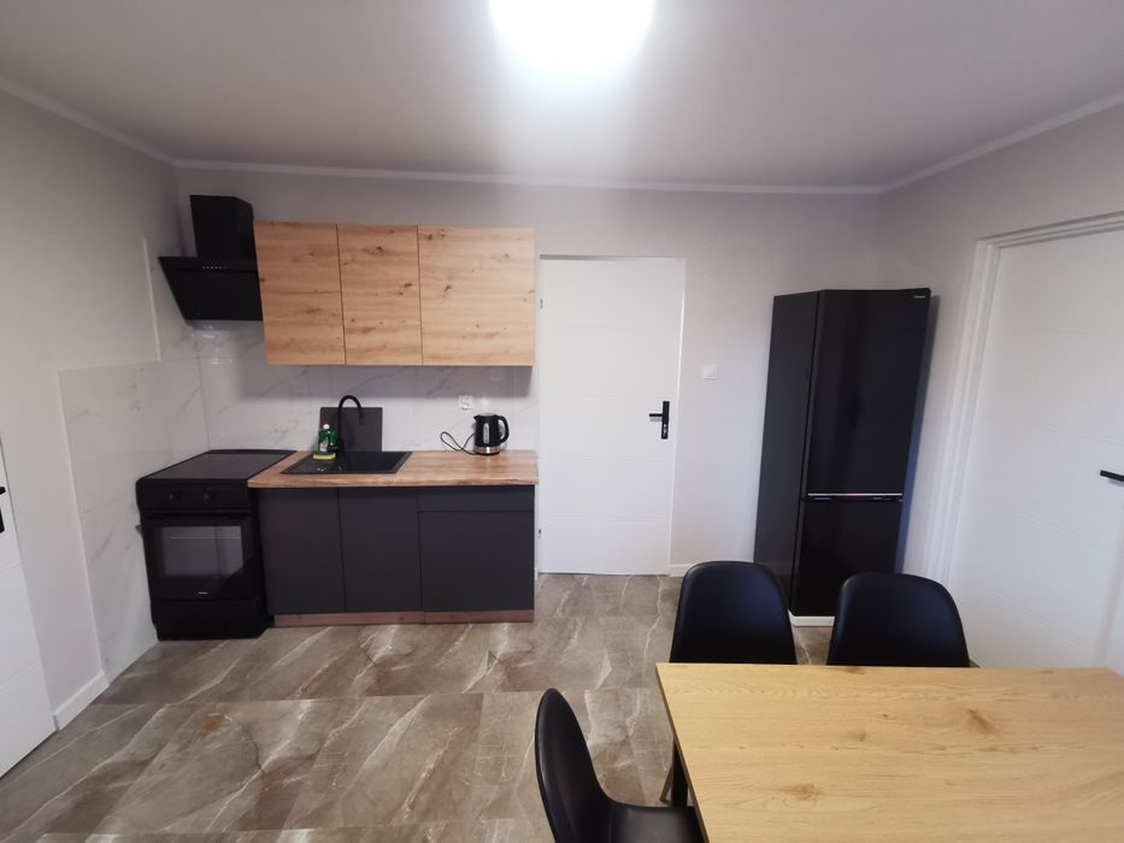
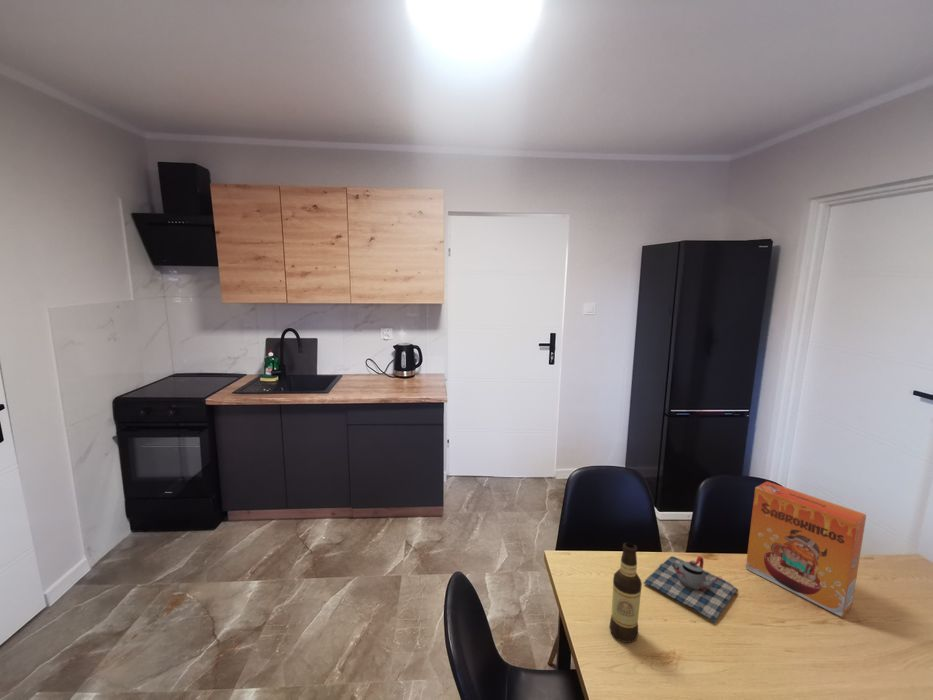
+ bottle (626, 589)
+ cereal box (801, 543)
+ teapot (691, 574)
